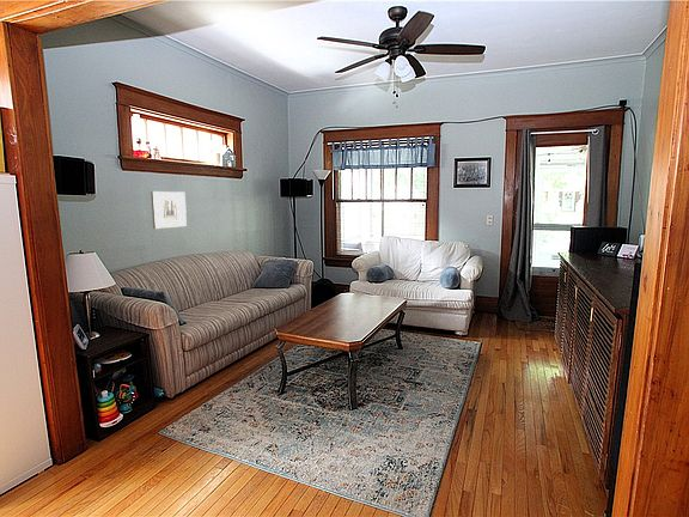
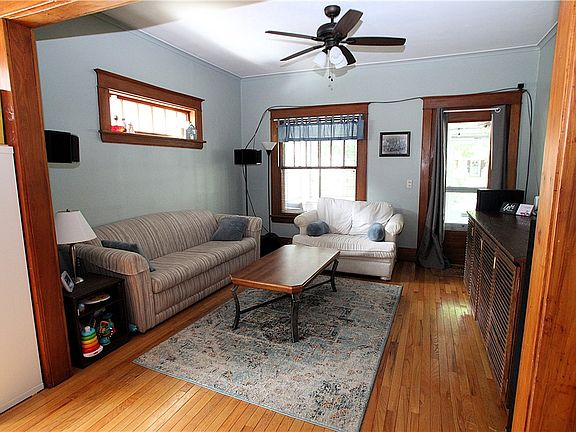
- wall art (169, 209)
